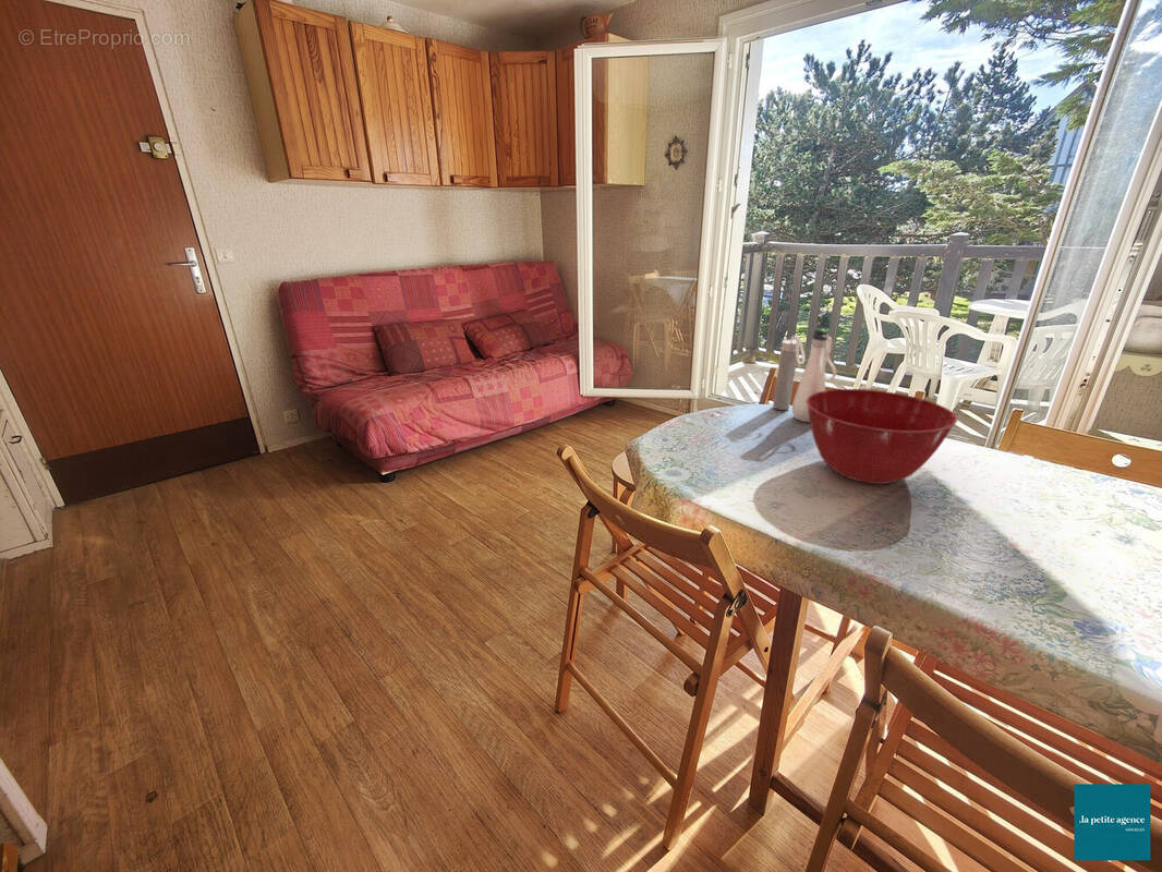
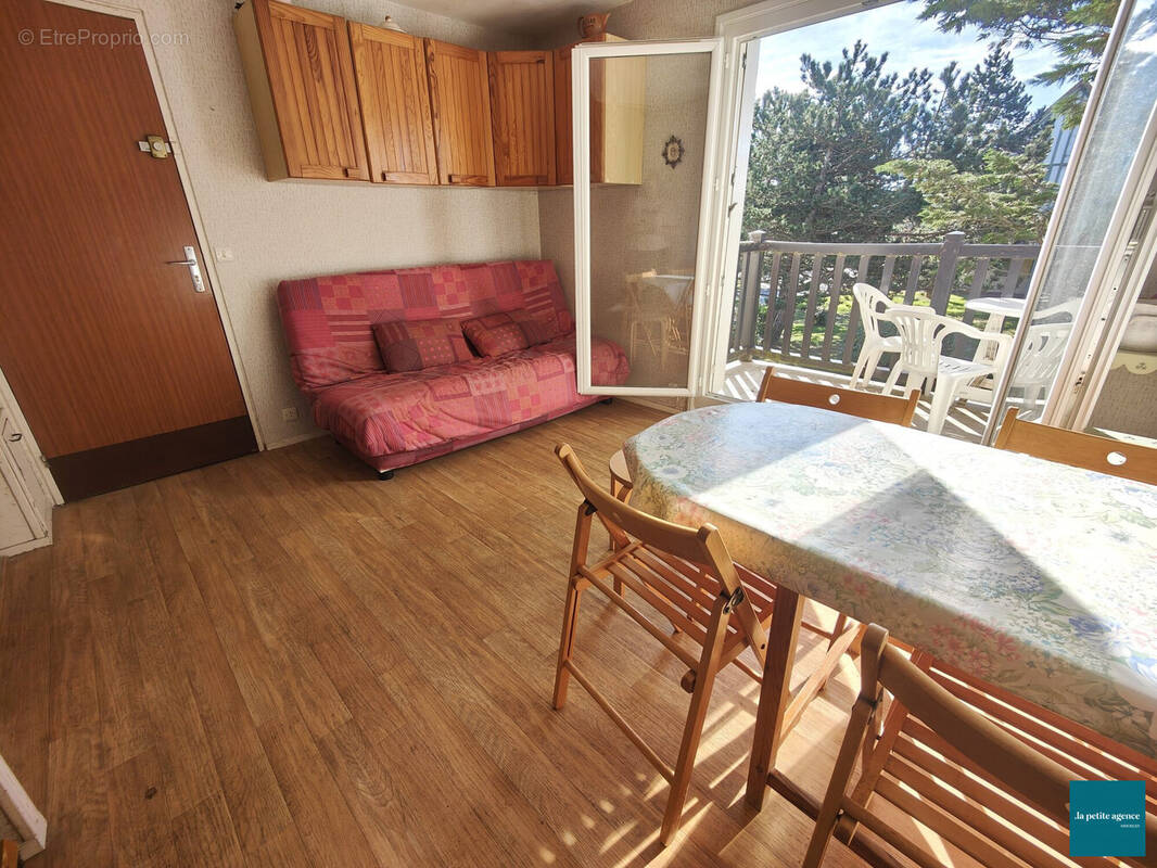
- mixing bowl (870, 438)
- water bottle (806, 374)
